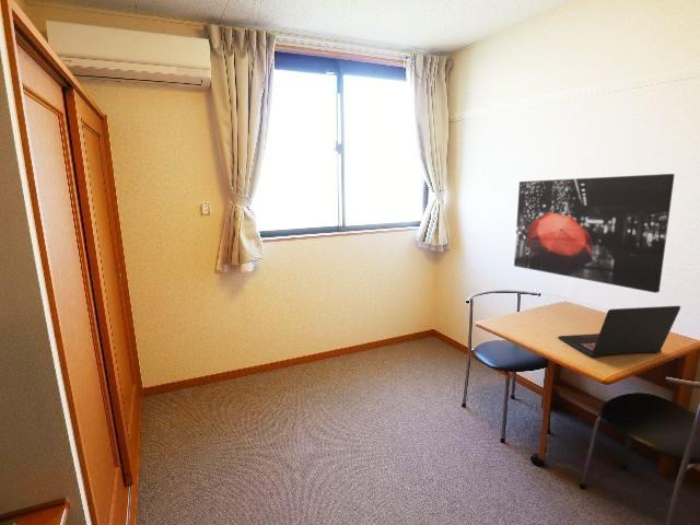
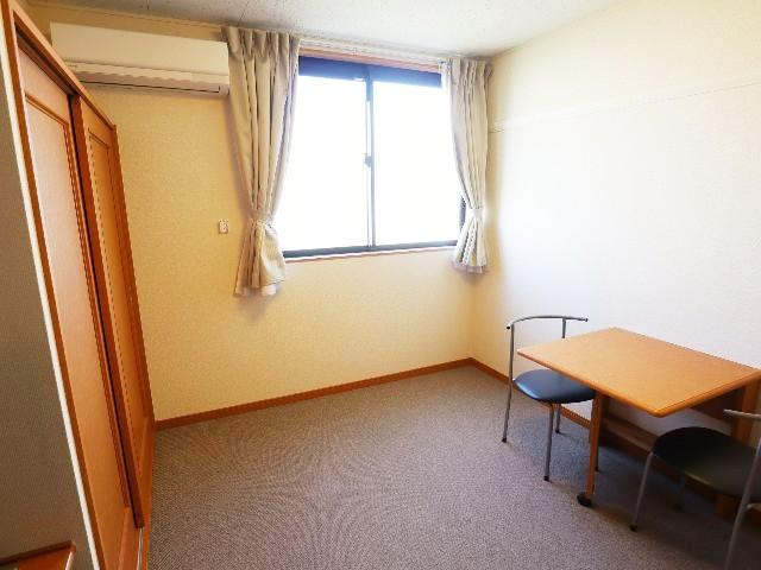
- laptop (615, 323)
- wall art (579, 229)
